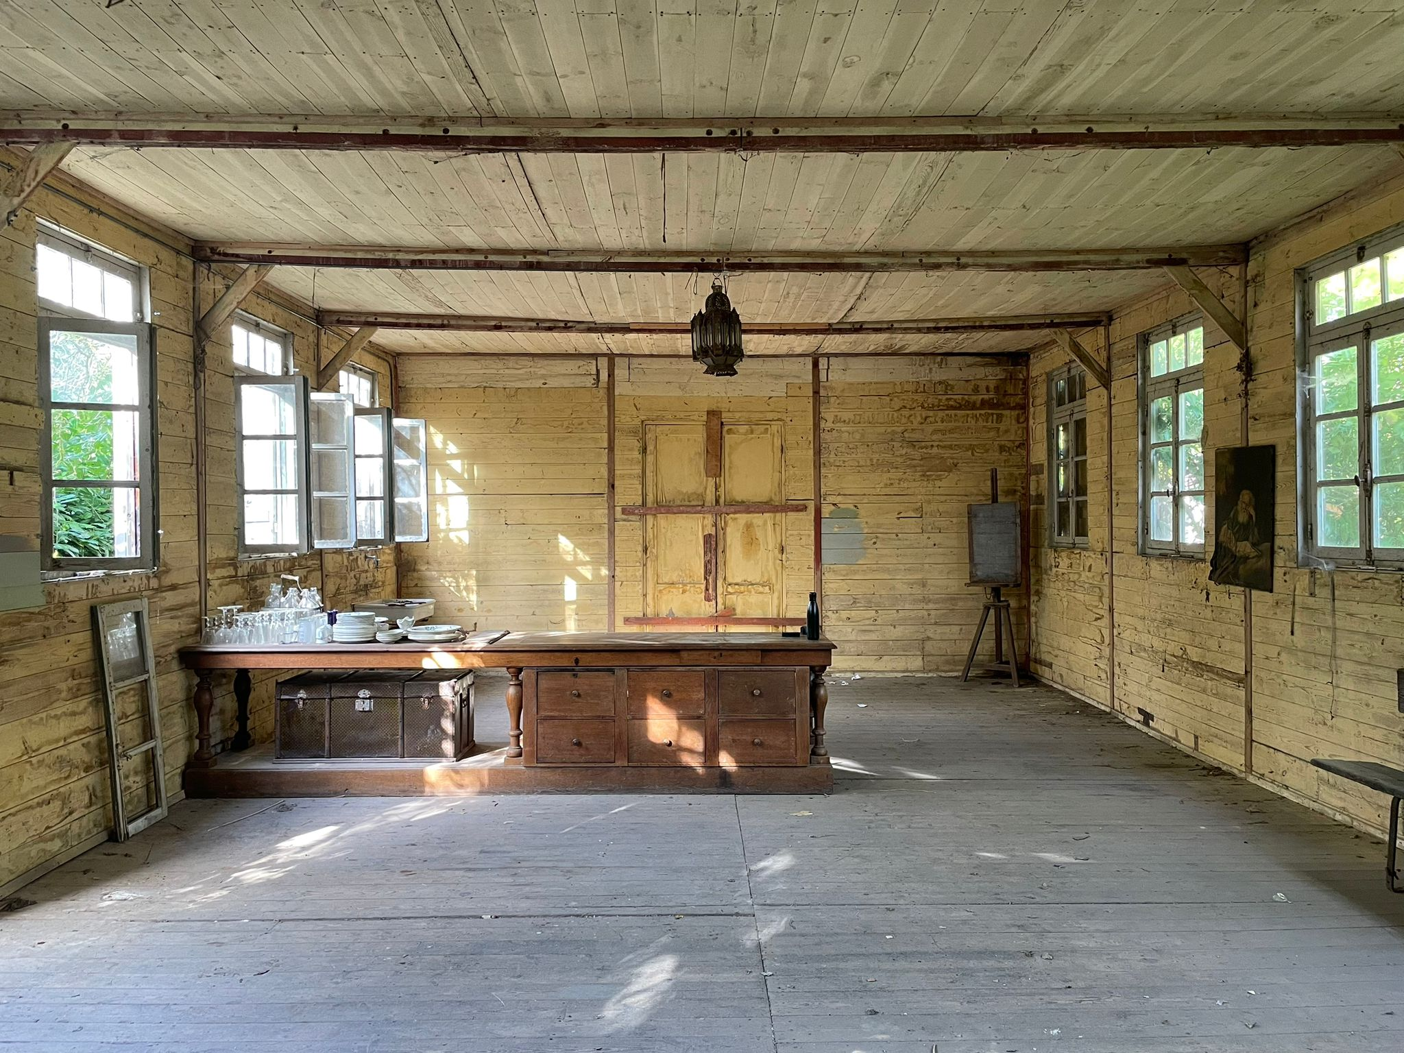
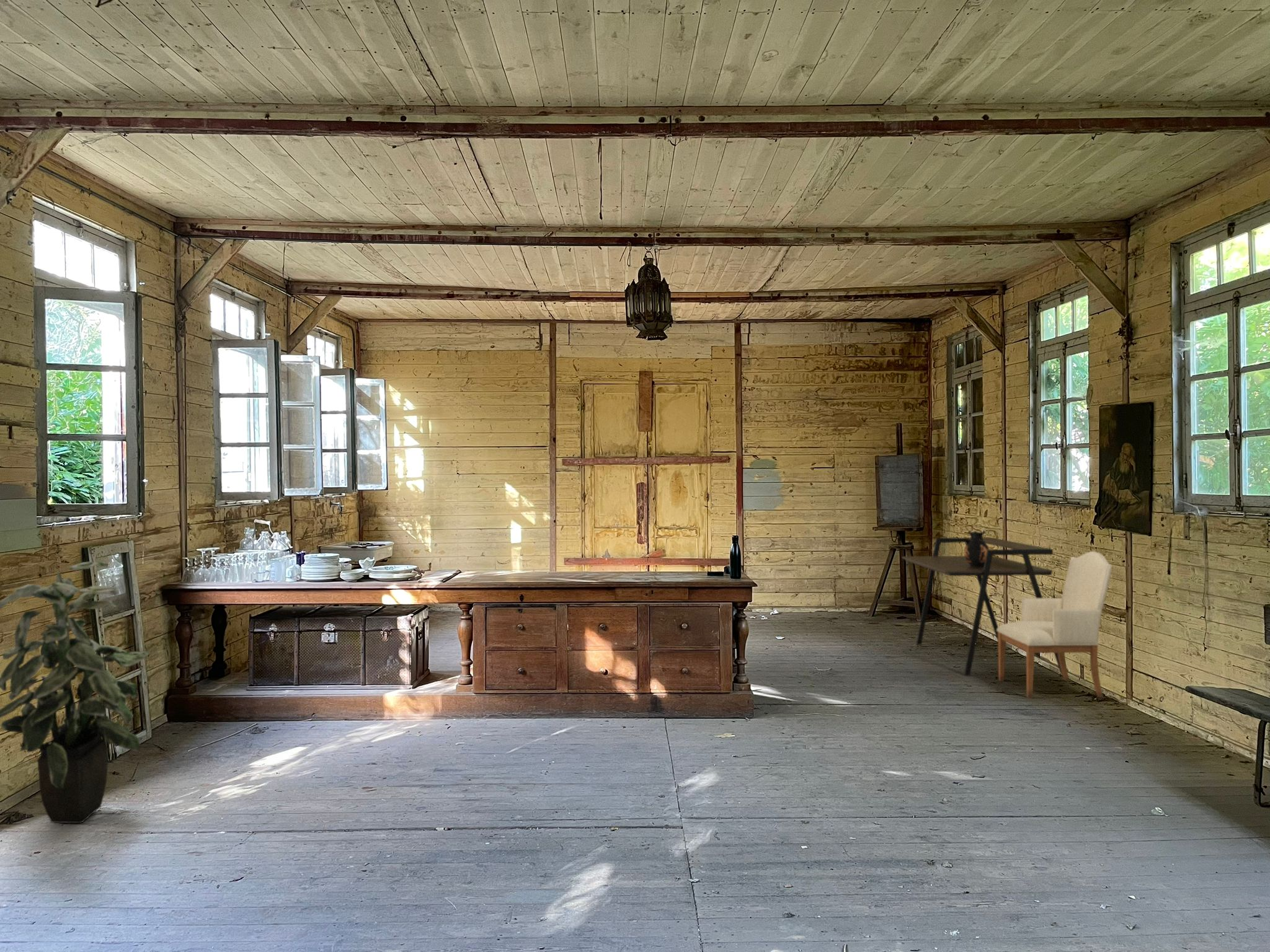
+ chair (1055, 620)
+ indoor plant (77, 693)
+ ceramic jug (977, 549)
+ desk (977, 601)
